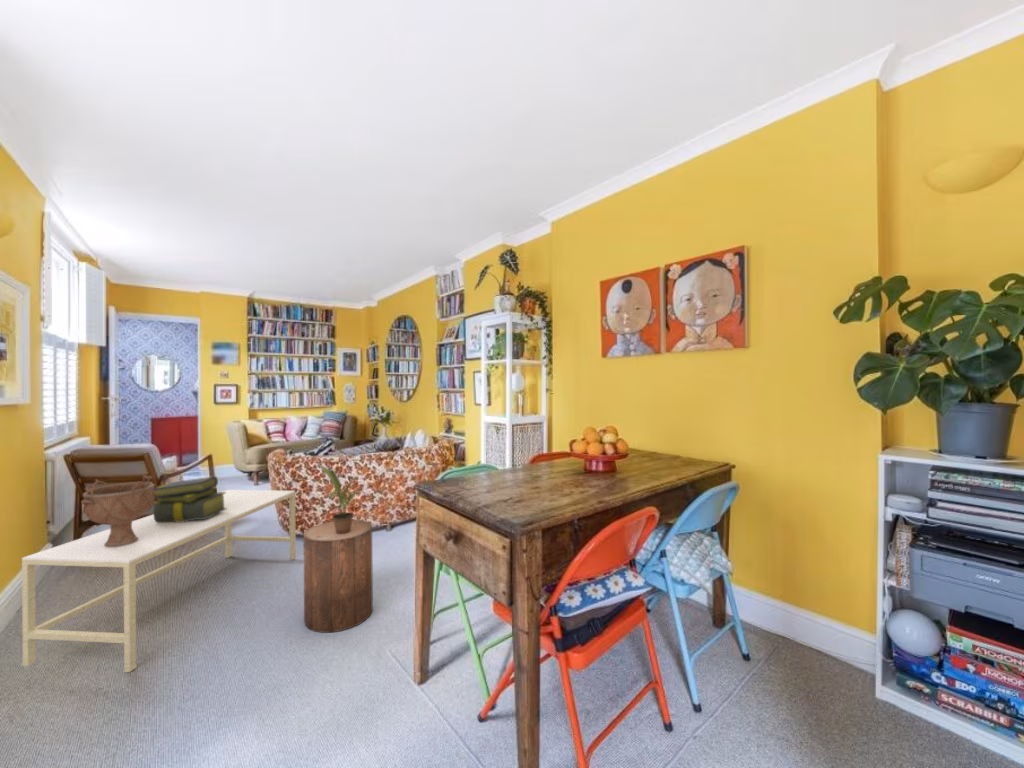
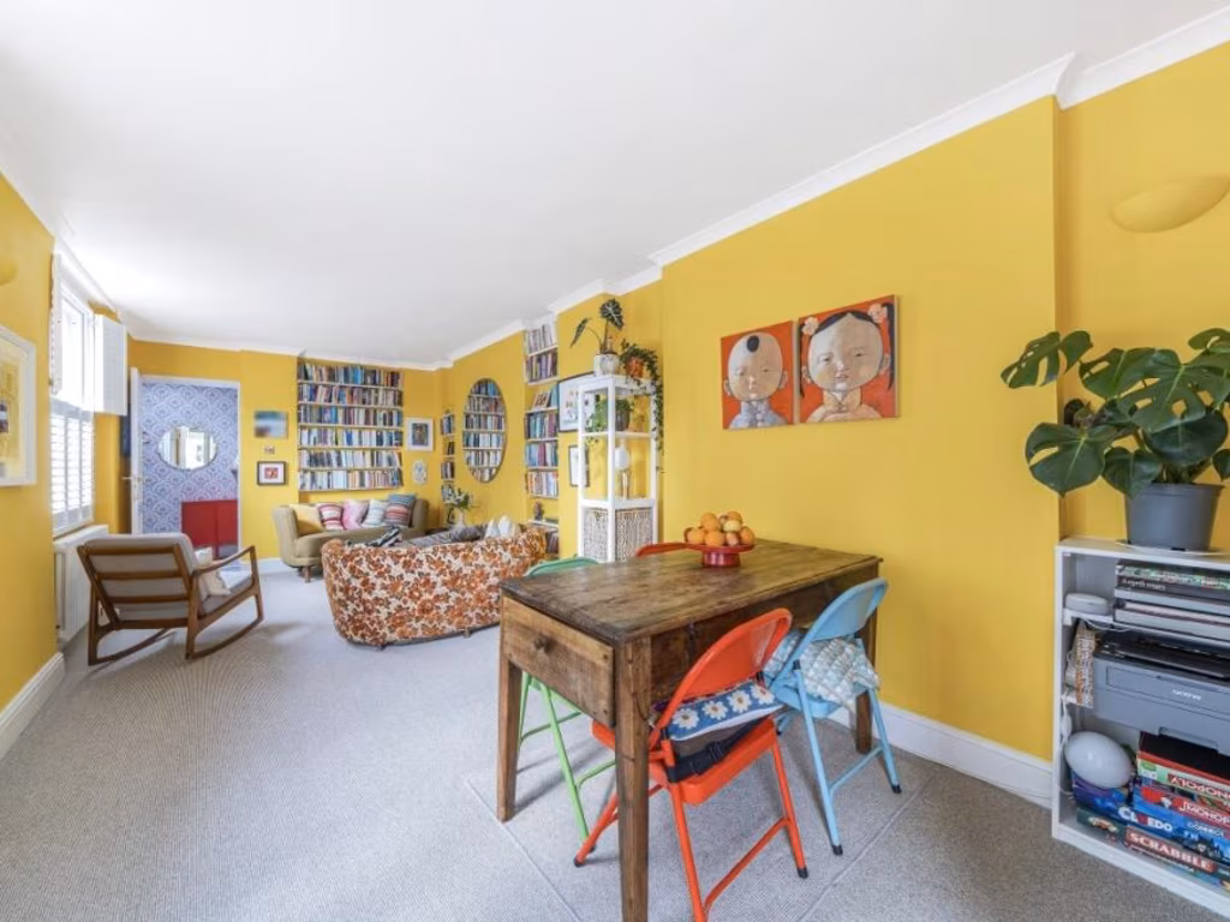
- stool (339, 571)
- decorative bowl (119, 510)
- stack of books (188, 498)
- coffee table (191, 557)
- potted plant (338, 498)
